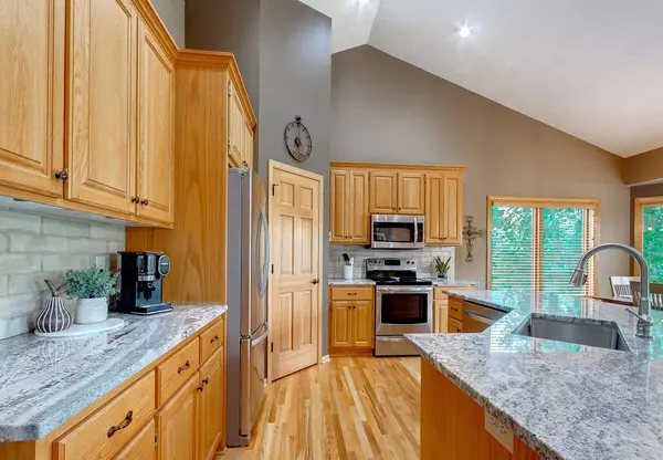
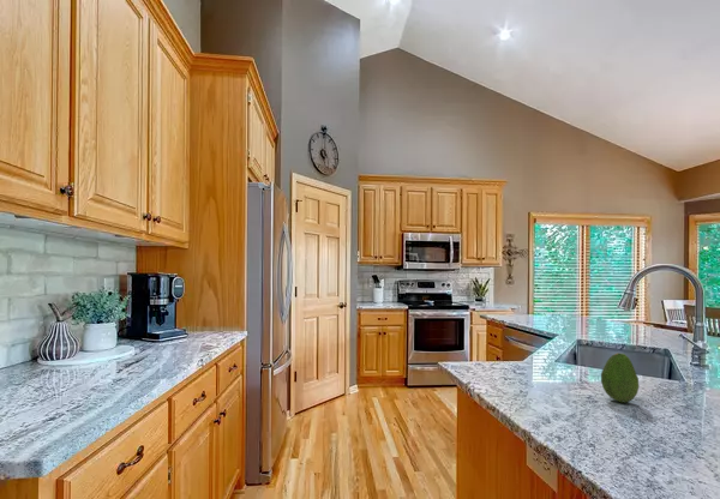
+ fruit (619, 377)
